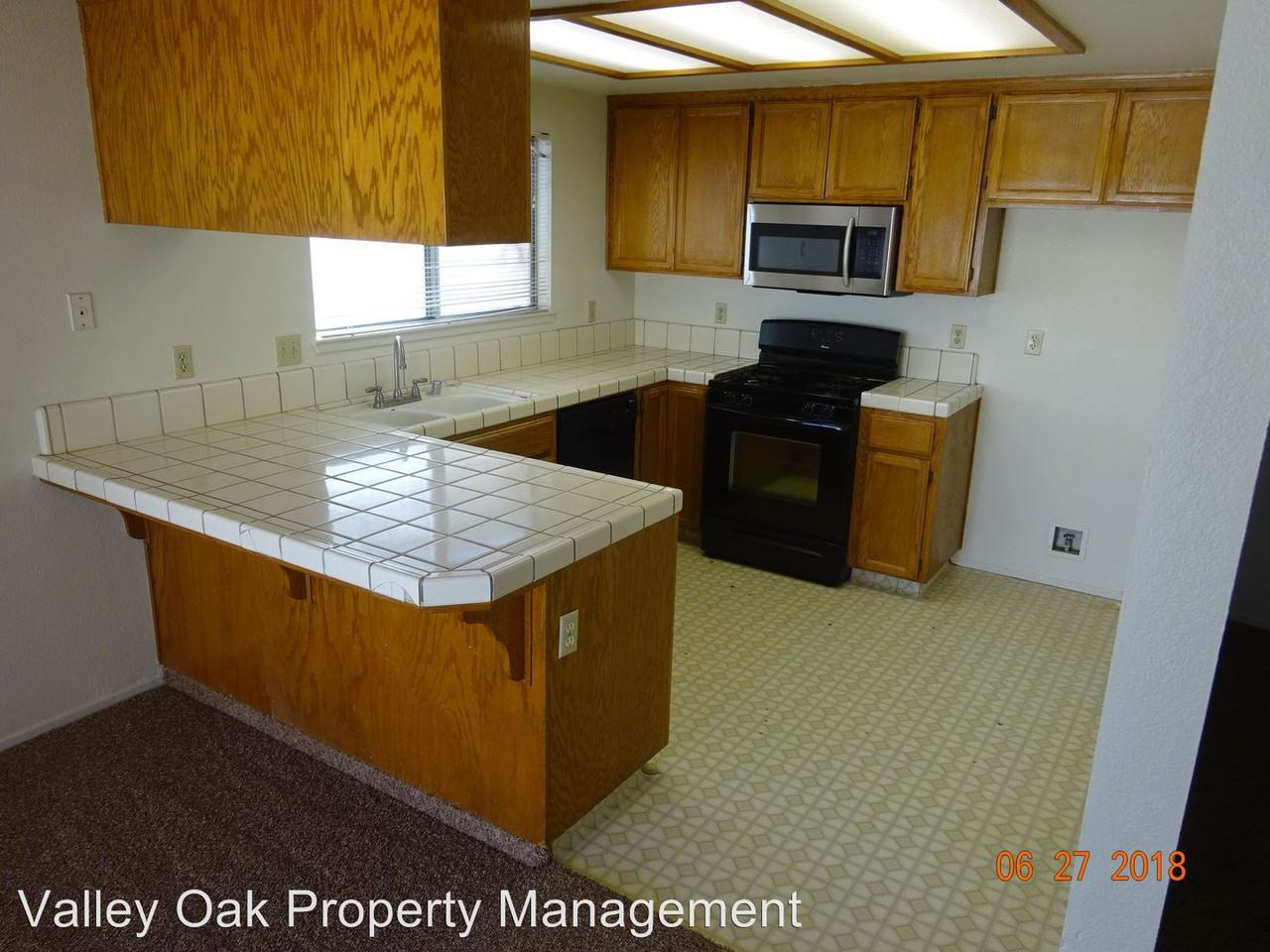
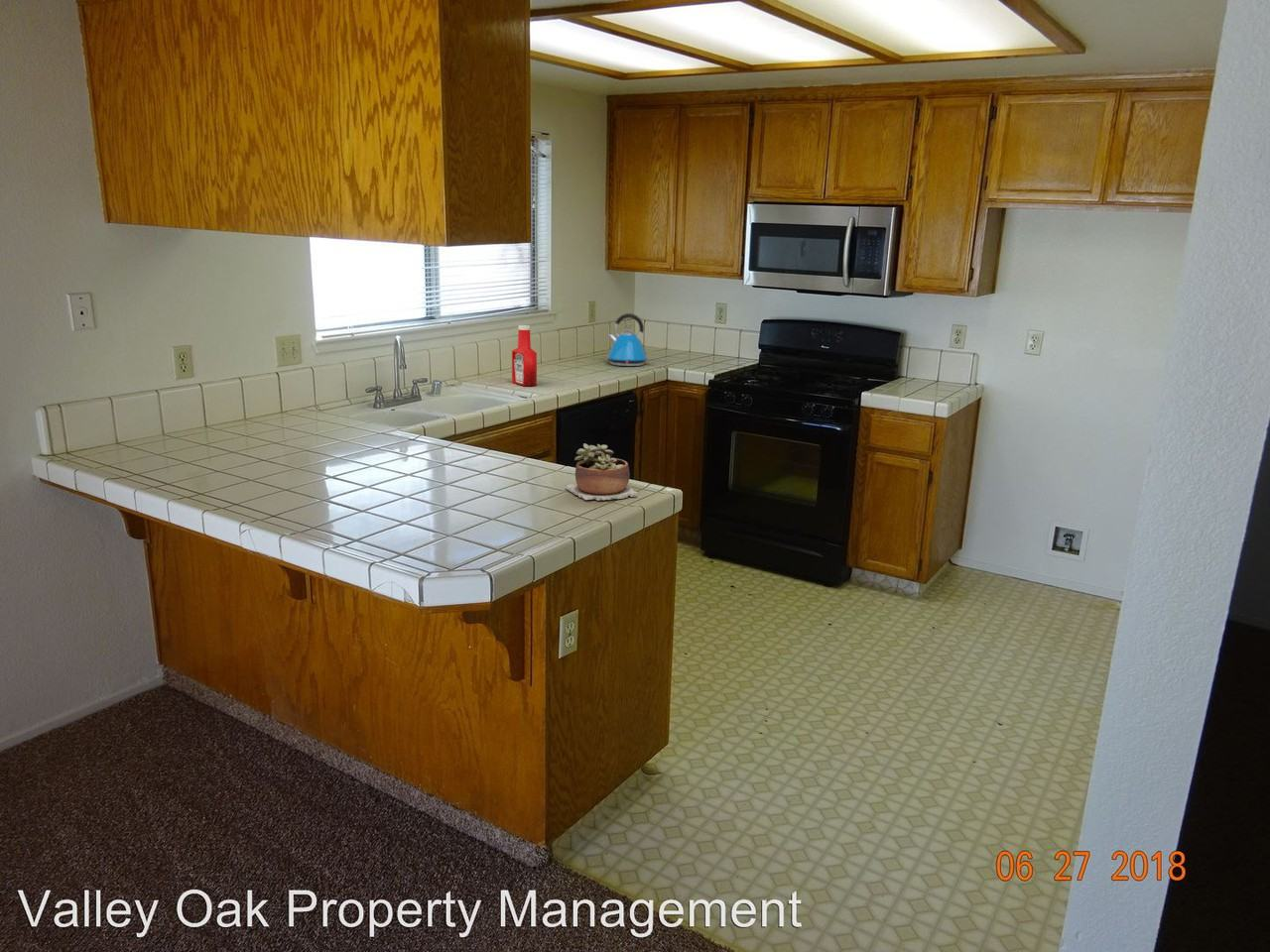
+ succulent plant (601, 468)
+ kettle (629, 338)
+ soap bottle (524, 354)
